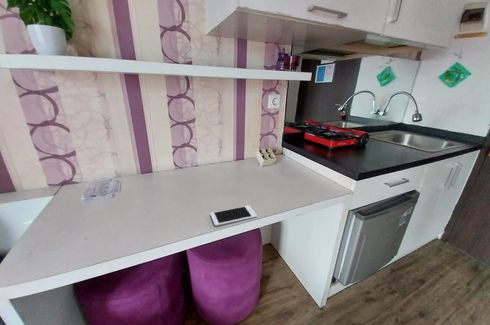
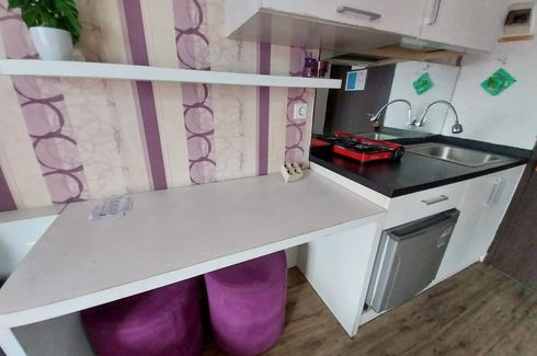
- cell phone (233, 214)
